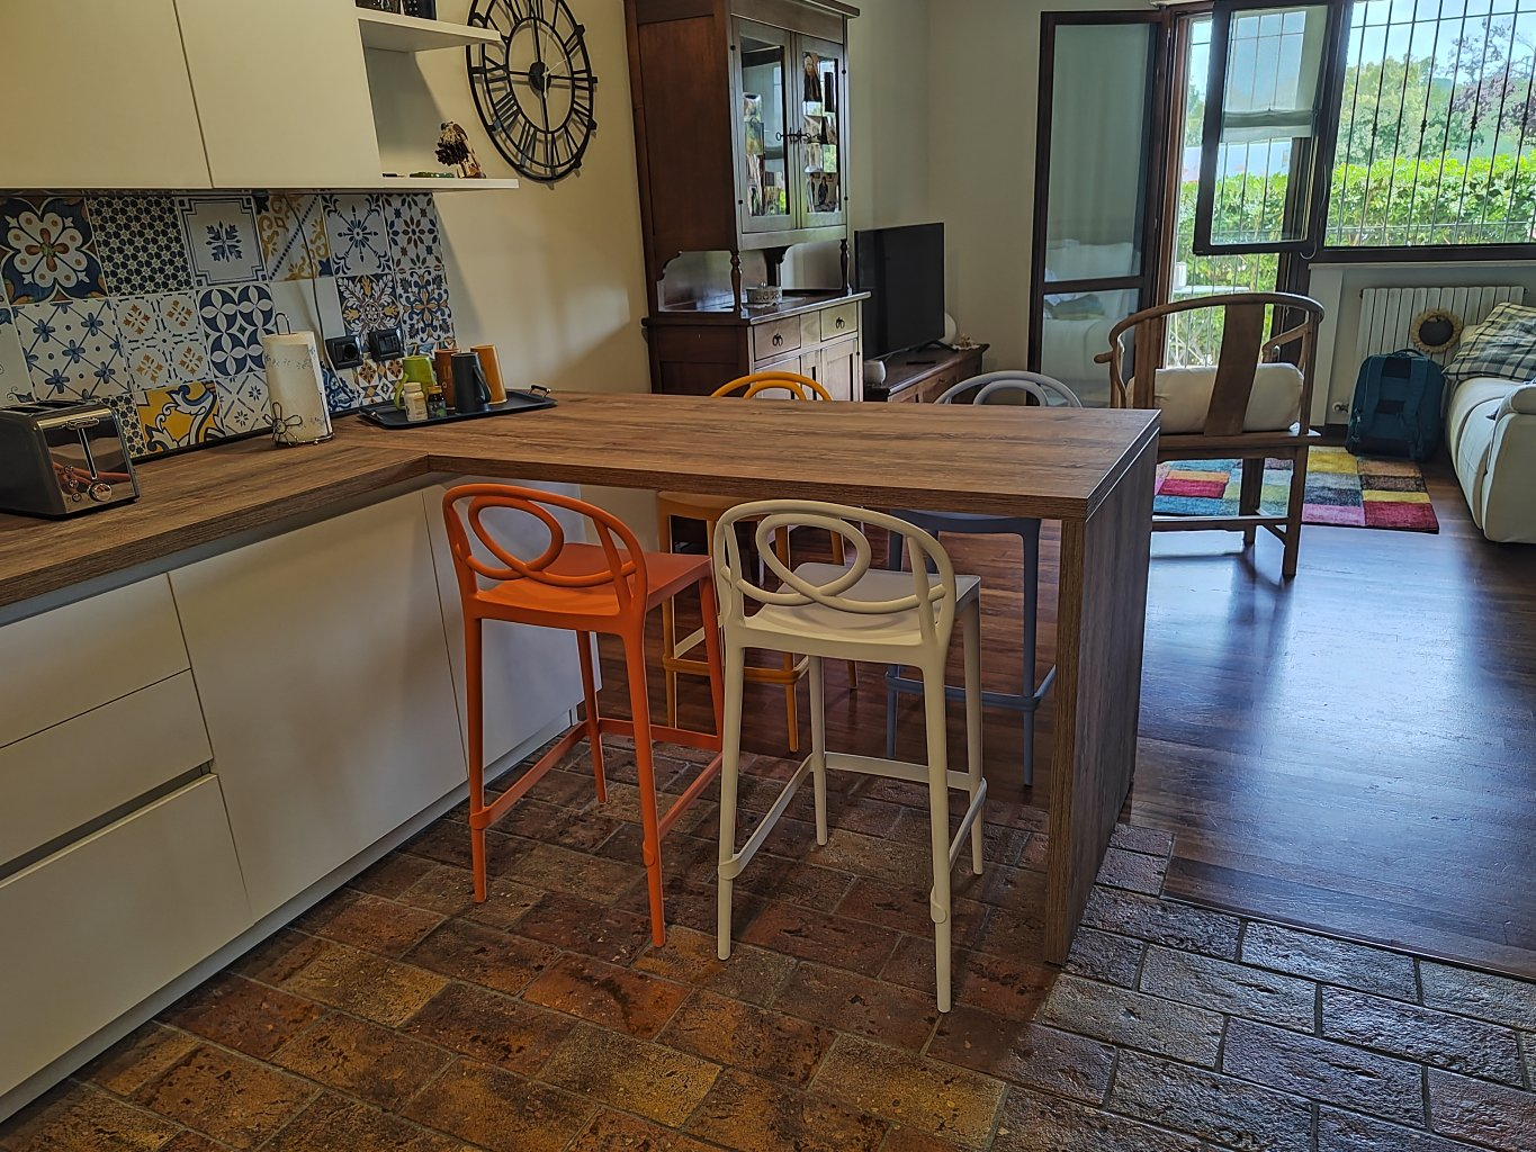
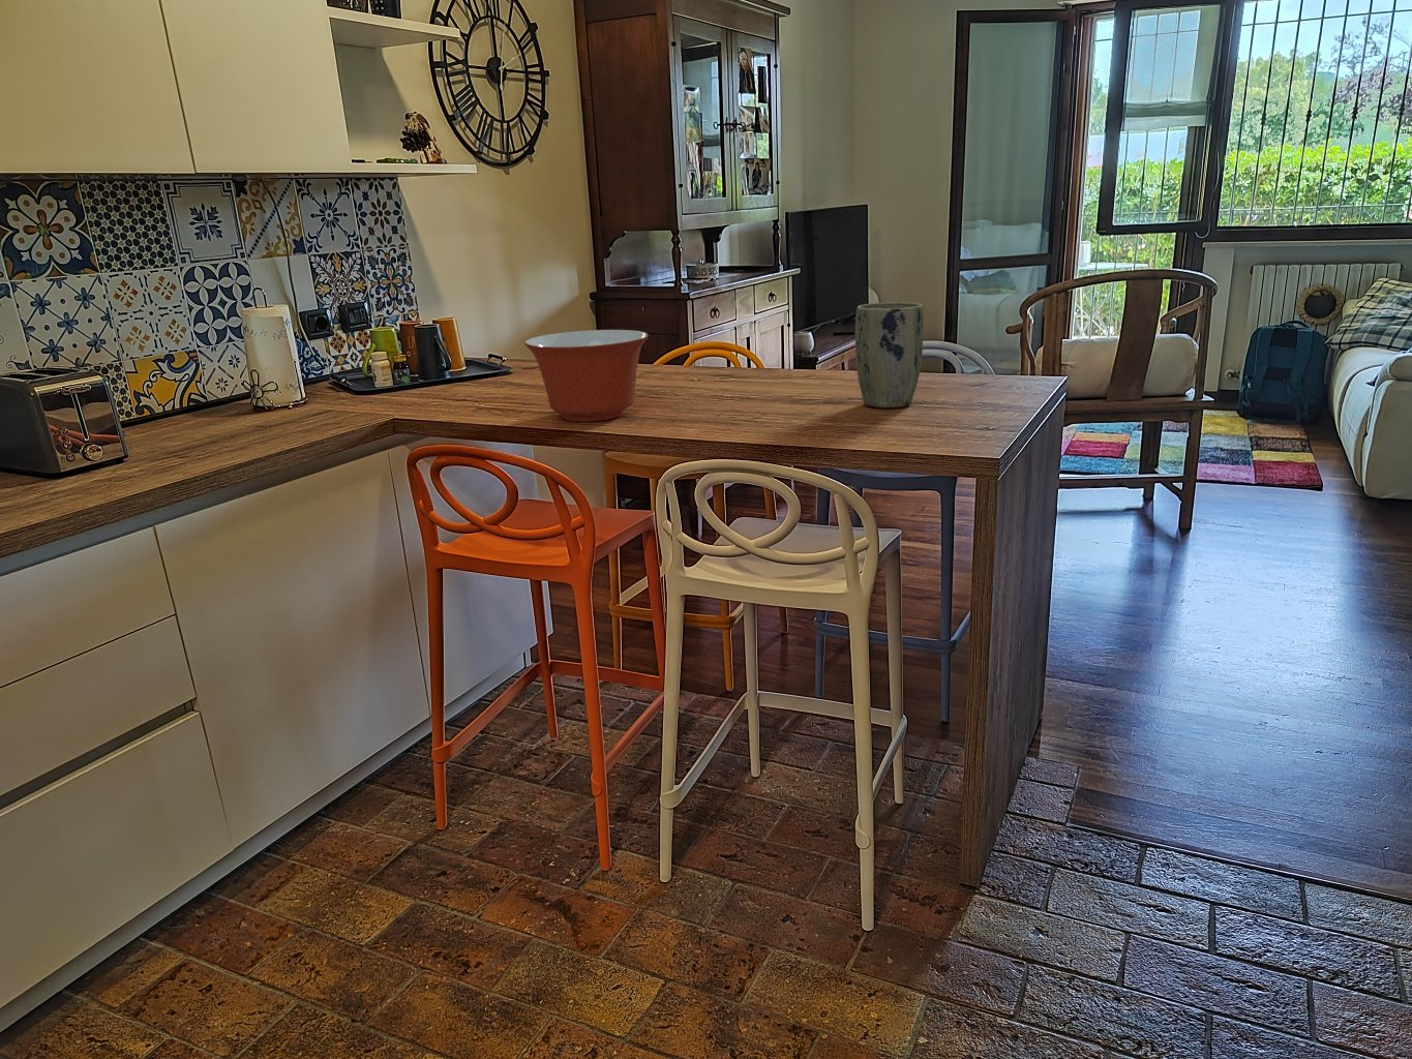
+ mixing bowl (590, 376)
+ plant pot (889, 355)
